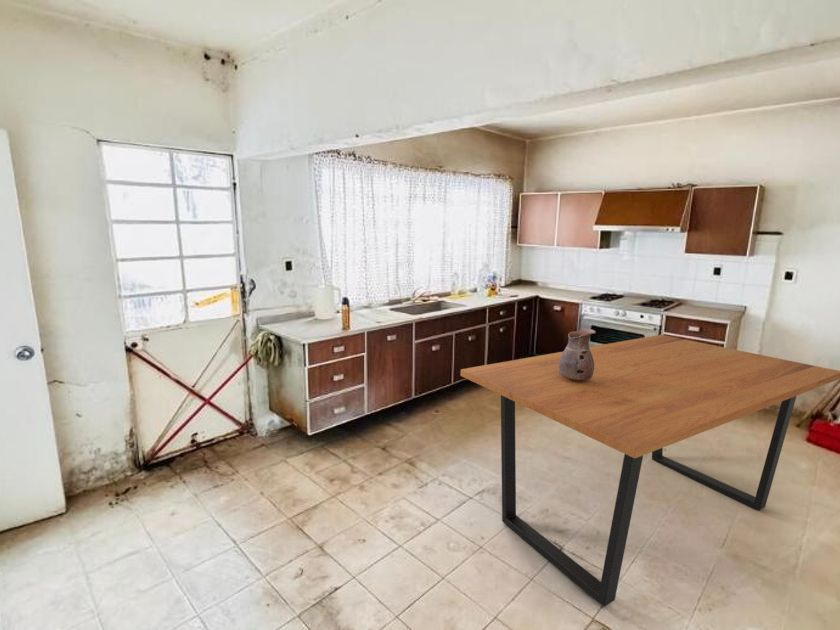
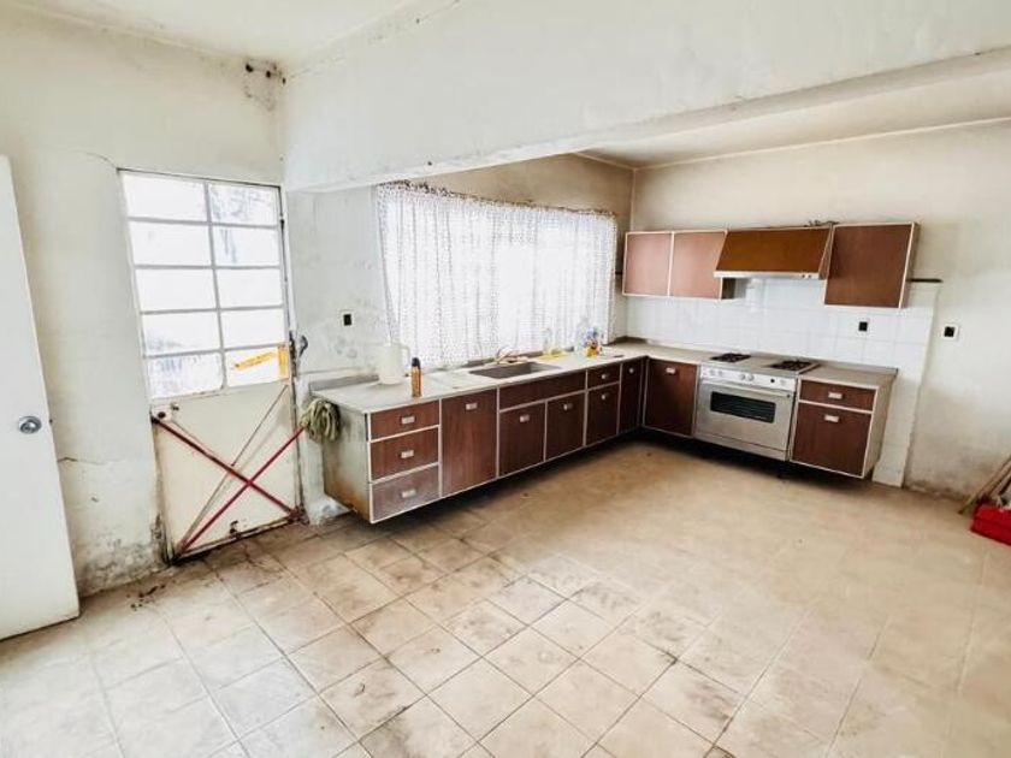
- pitcher (576, 354)
- dining table (645, 445)
